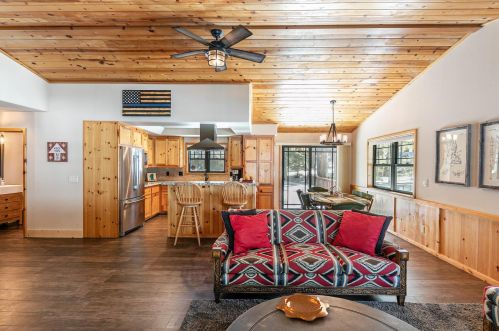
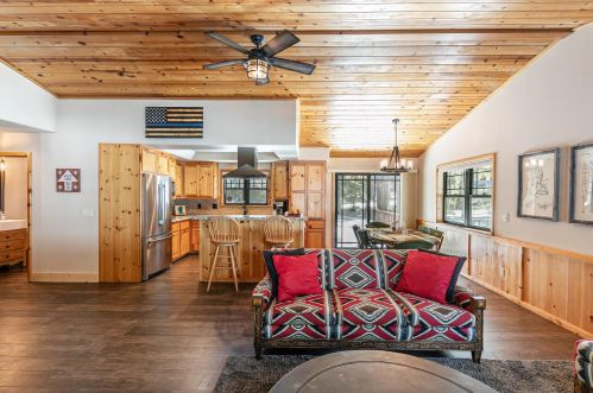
- decorative bowl (302, 305)
